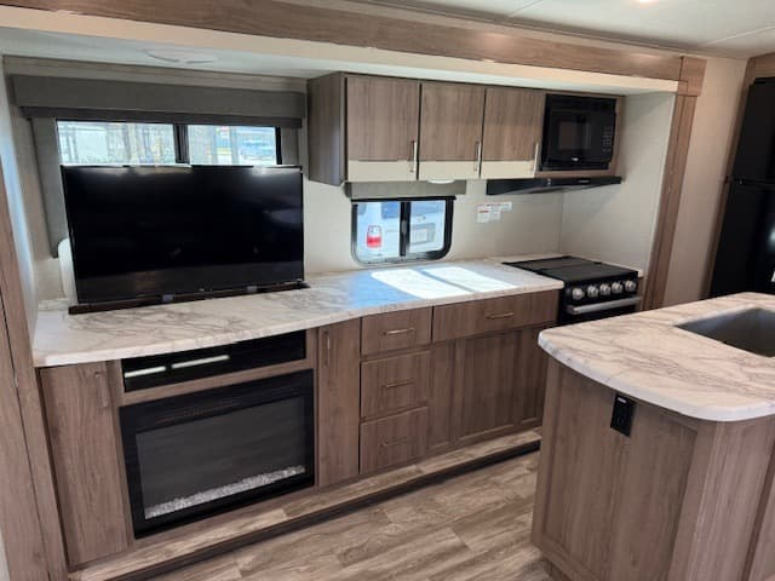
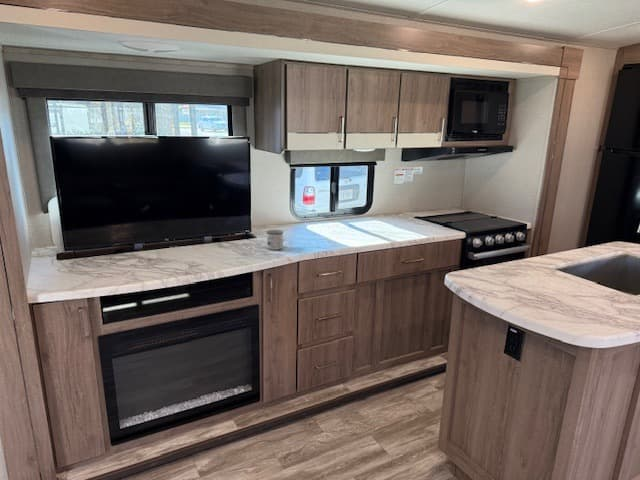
+ mug (276, 240)
